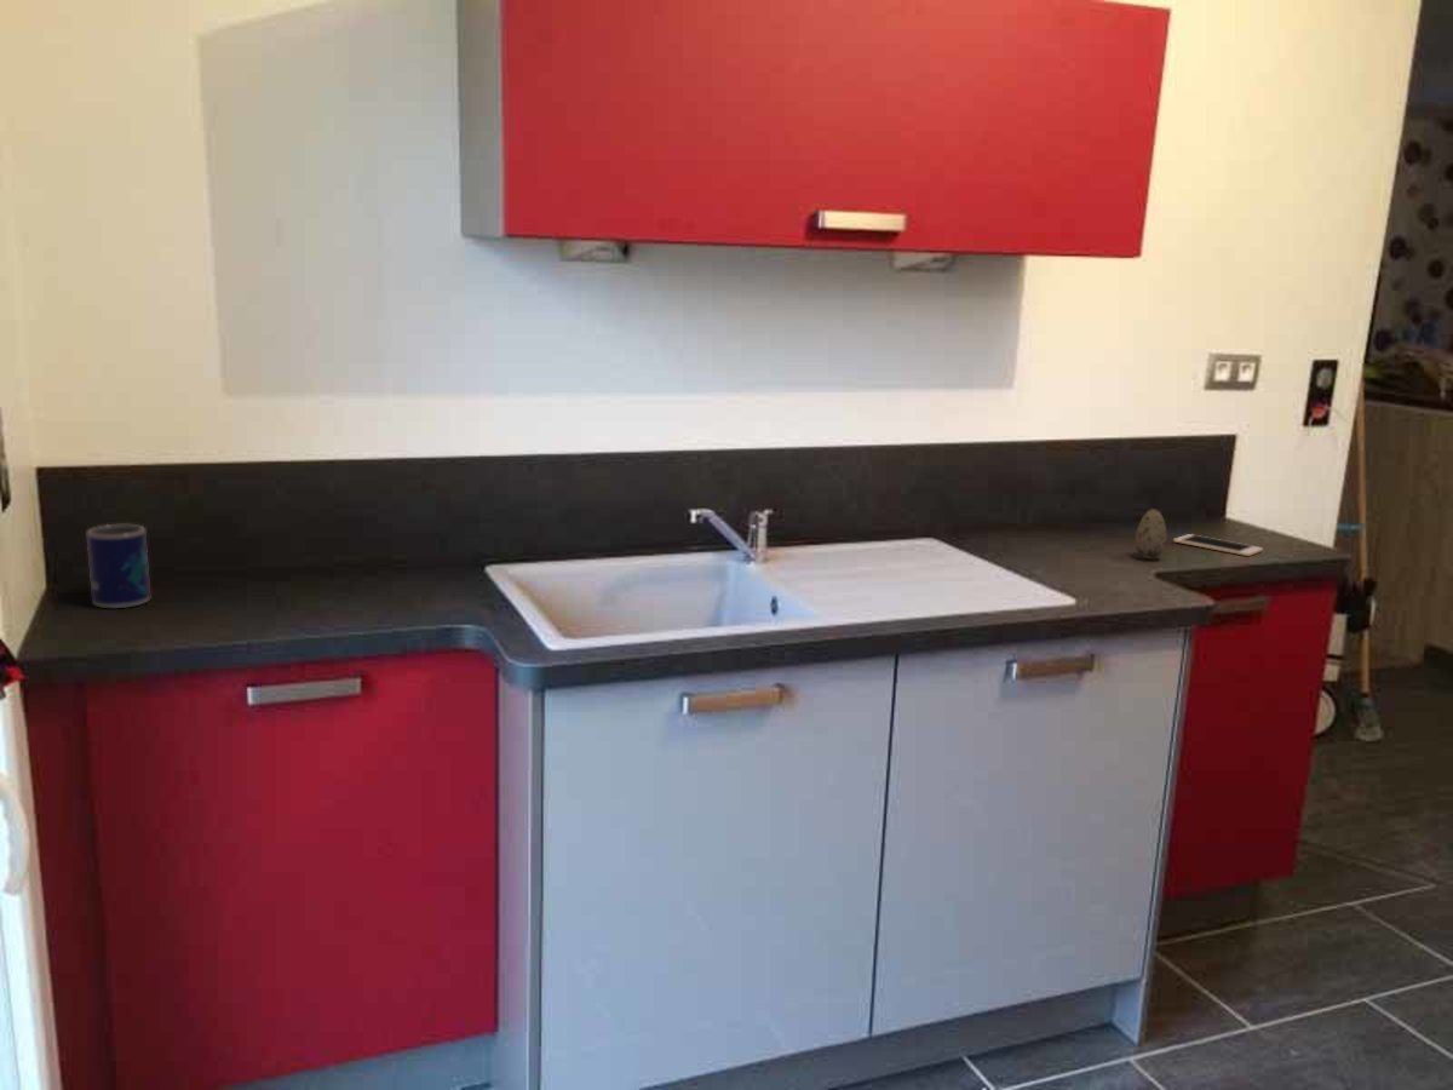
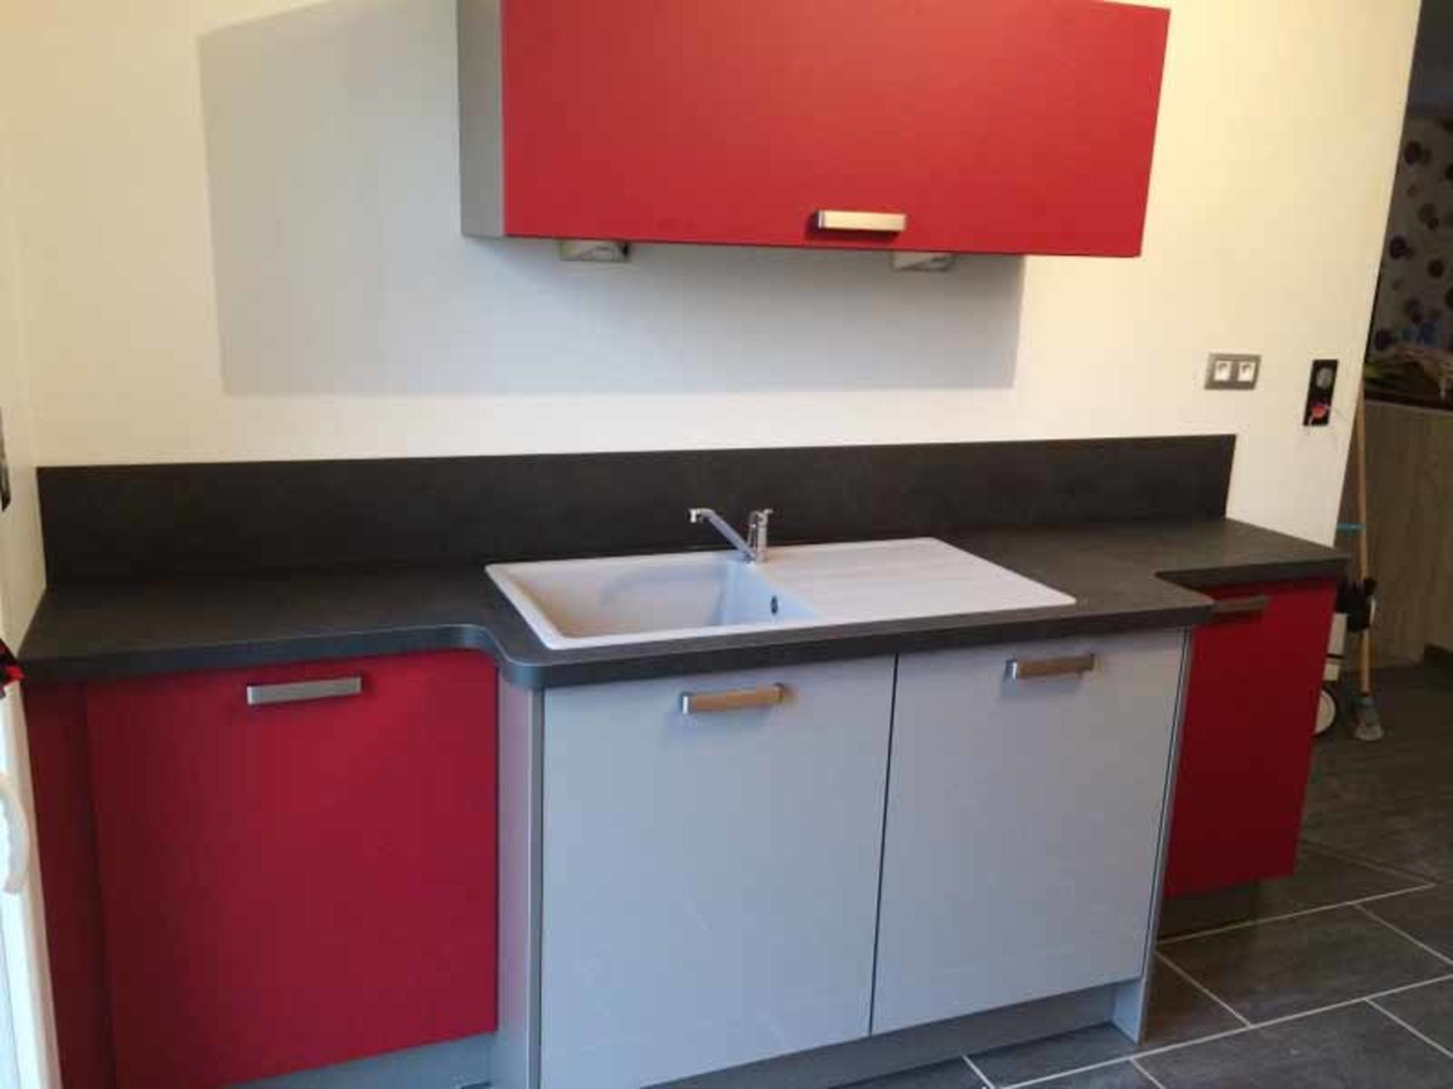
- mug (120, 562)
- decorative egg (1150, 533)
- cell phone (1217, 544)
